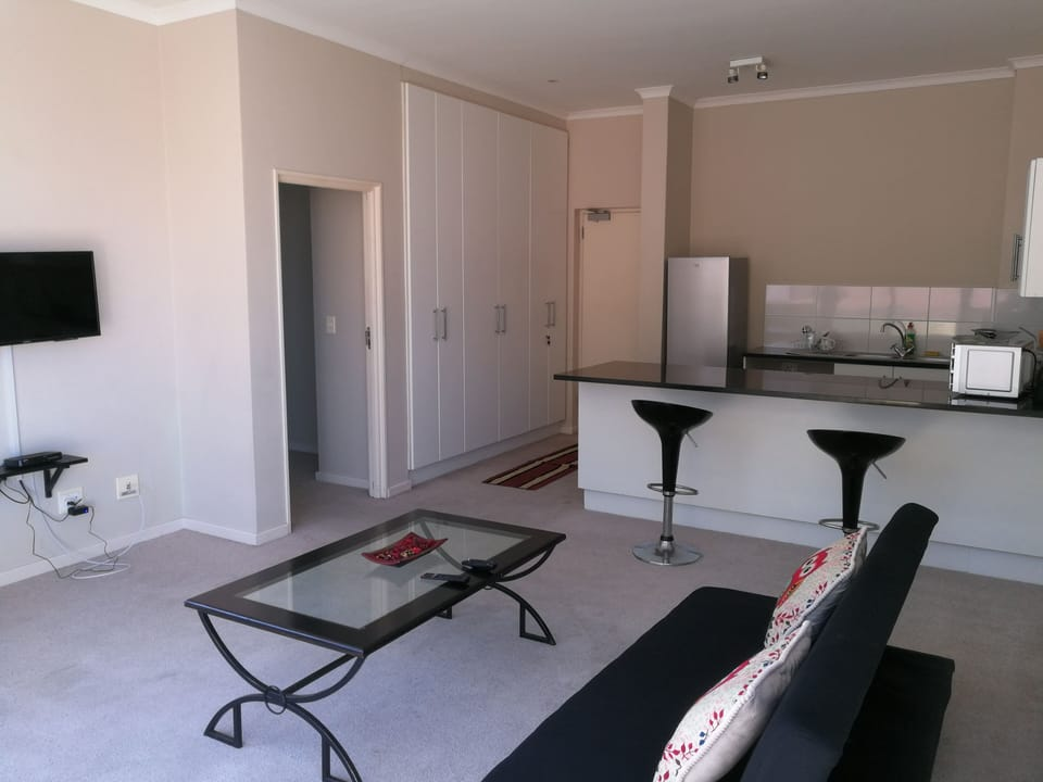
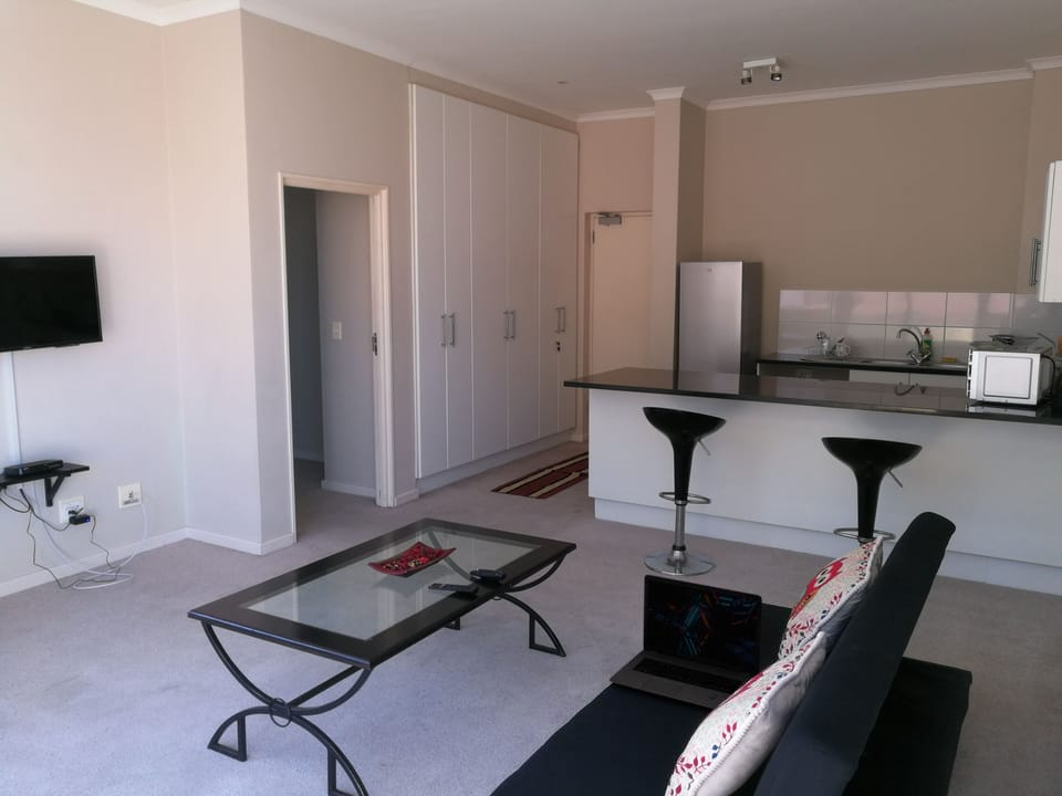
+ laptop (685, 640)
